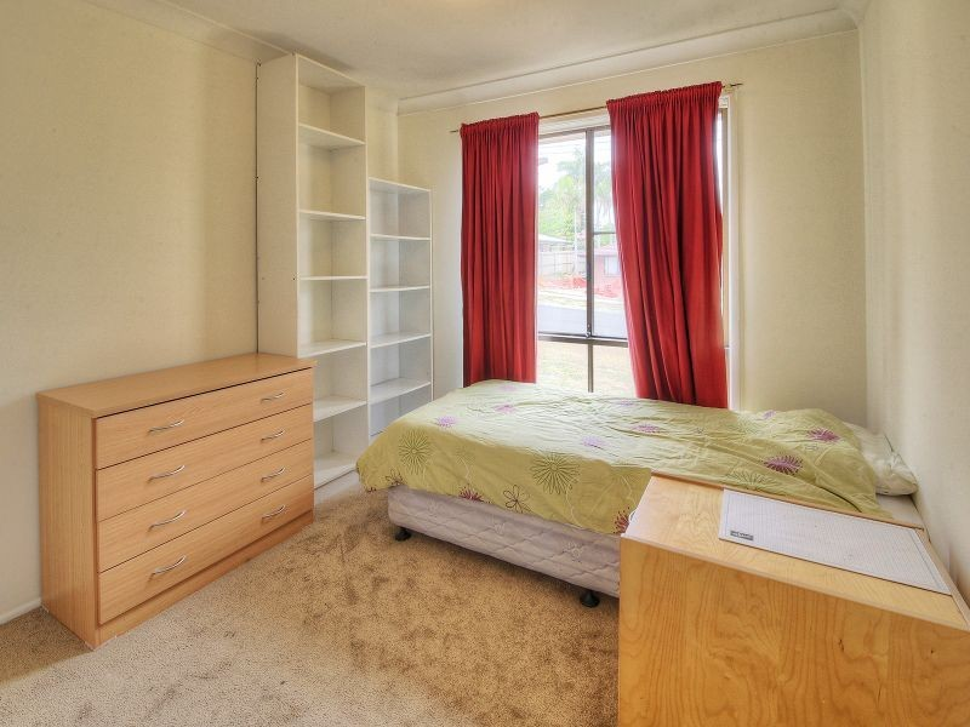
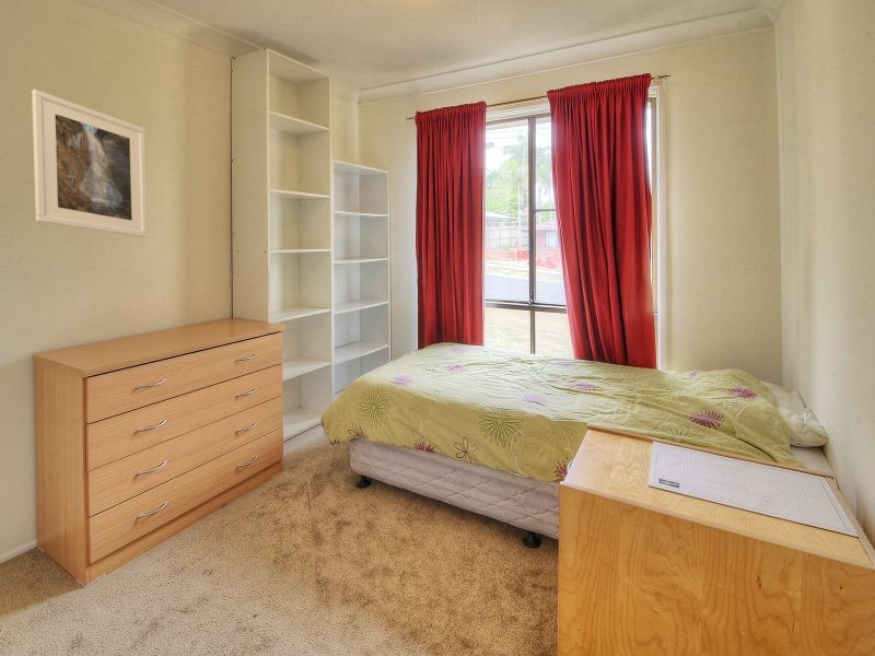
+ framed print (95, 171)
